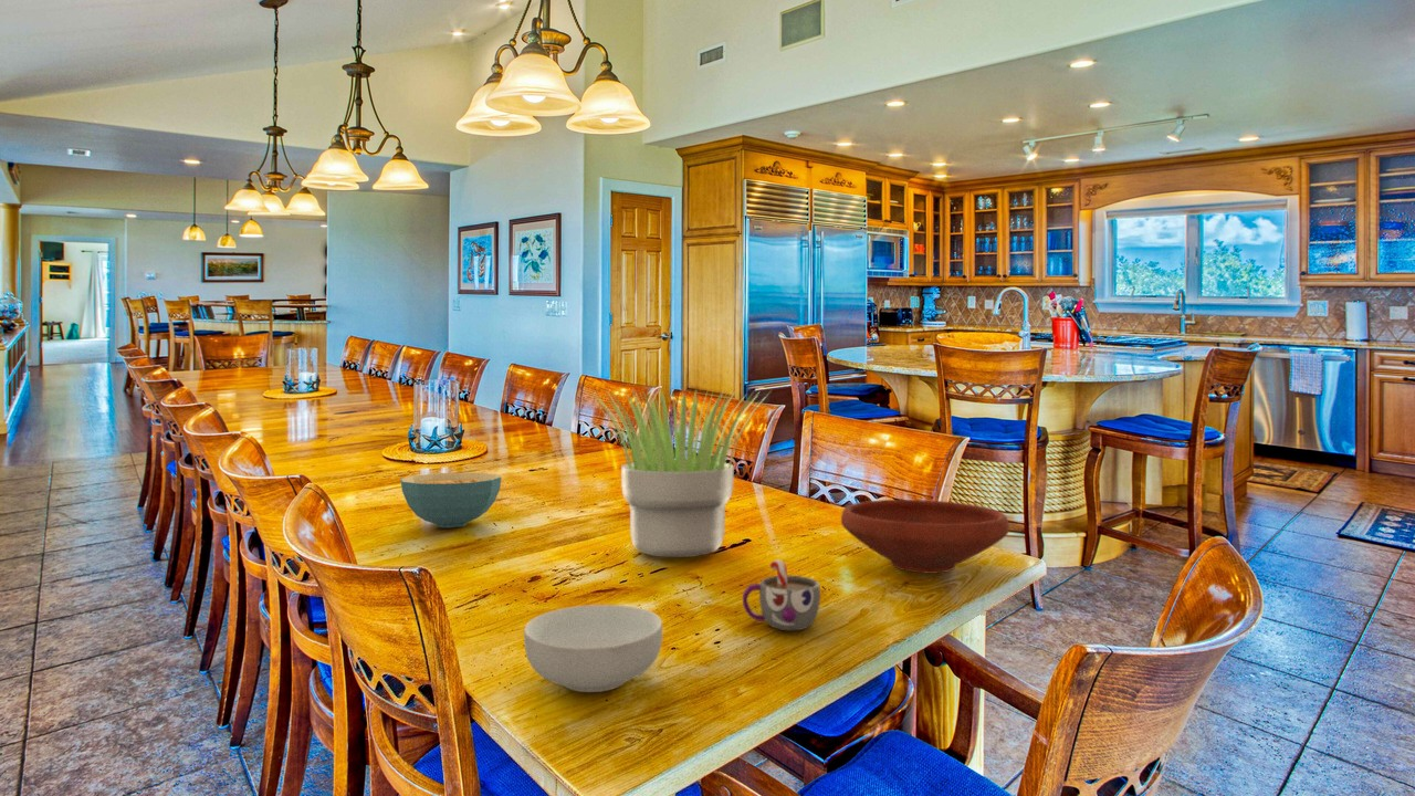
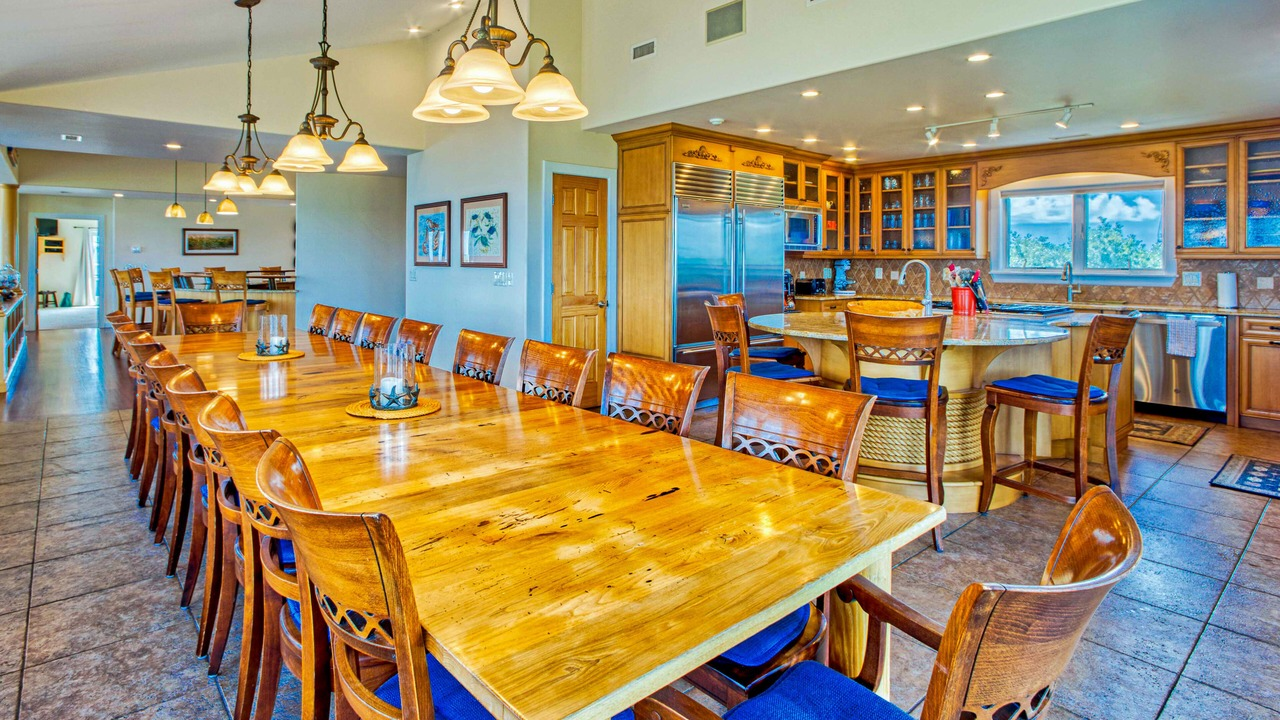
- mug (780, 595)
- cereal bowl (451, 501)
- bowl (922, 538)
- potted plant (679, 470)
- cereal bowl (594, 651)
